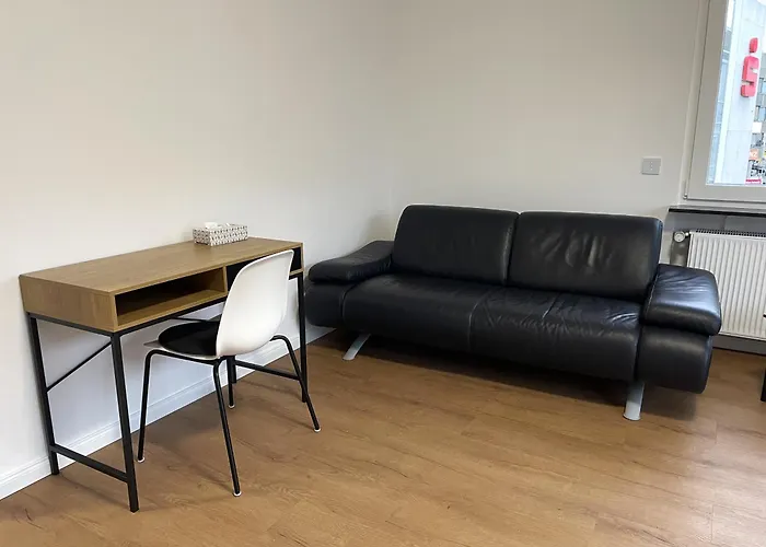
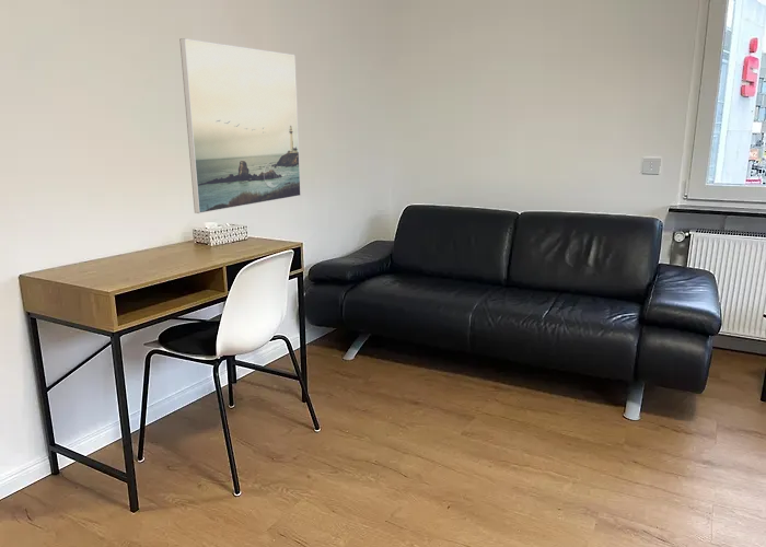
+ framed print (248, 128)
